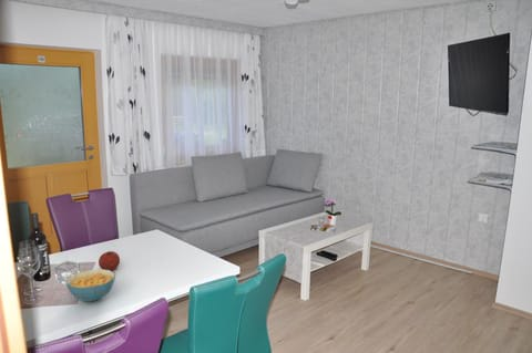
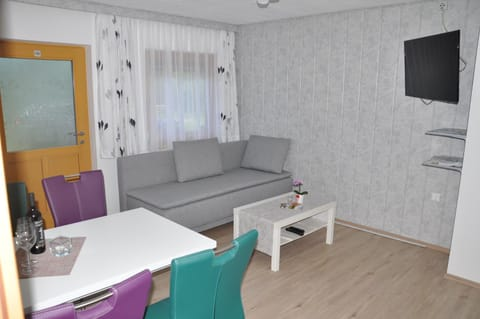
- fruit (110, 259)
- cereal bowl (91, 288)
